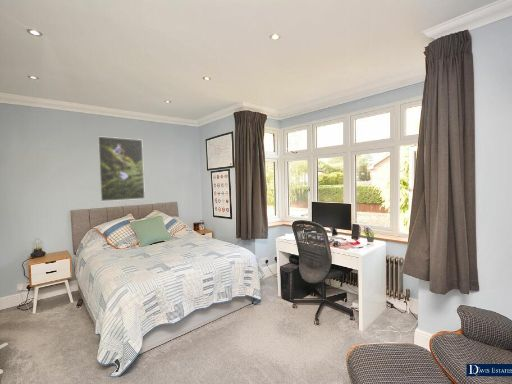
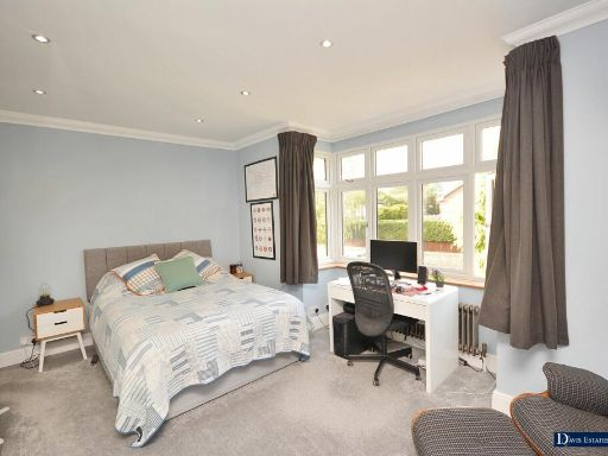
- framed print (122, 169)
